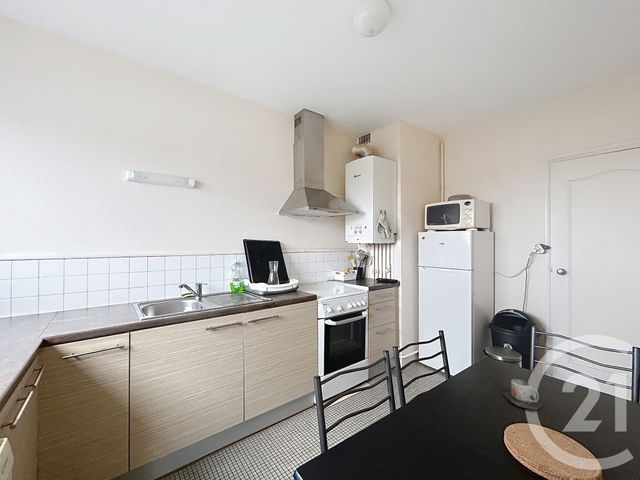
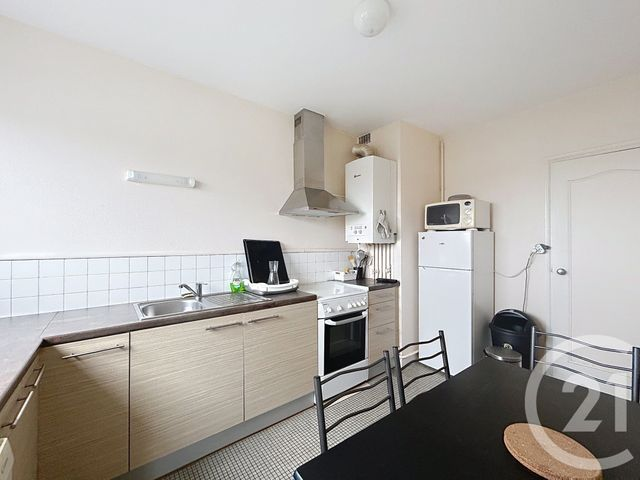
- mug (523, 392)
